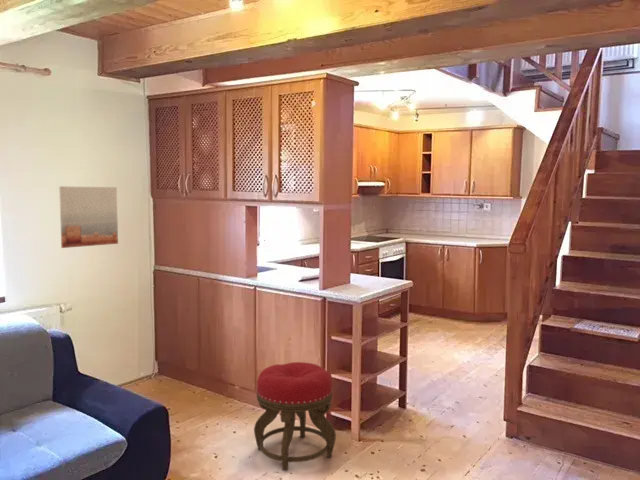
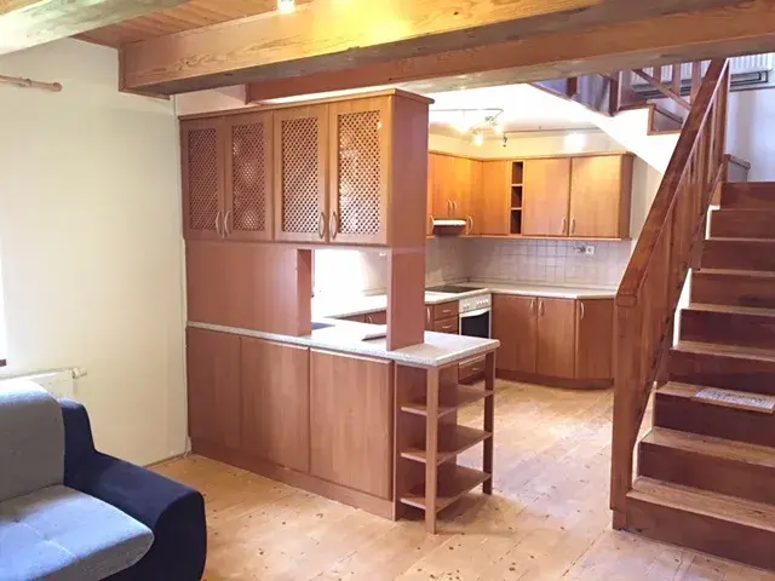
- wall art (89, 216)
- stool (294, 411)
